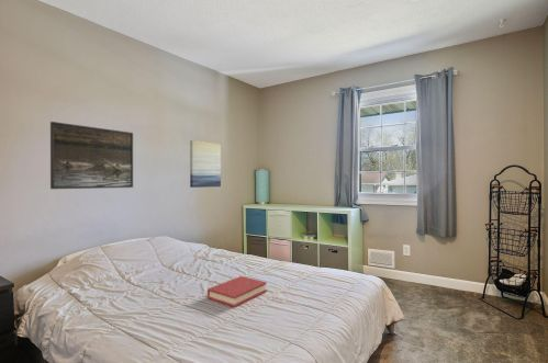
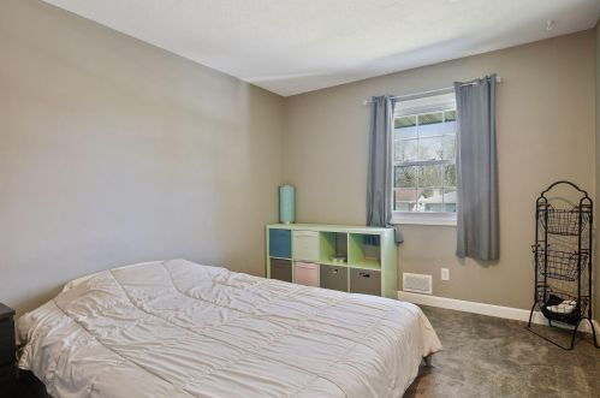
- wall art (205, 165)
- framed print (96, 158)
- hardback book (237, 290)
